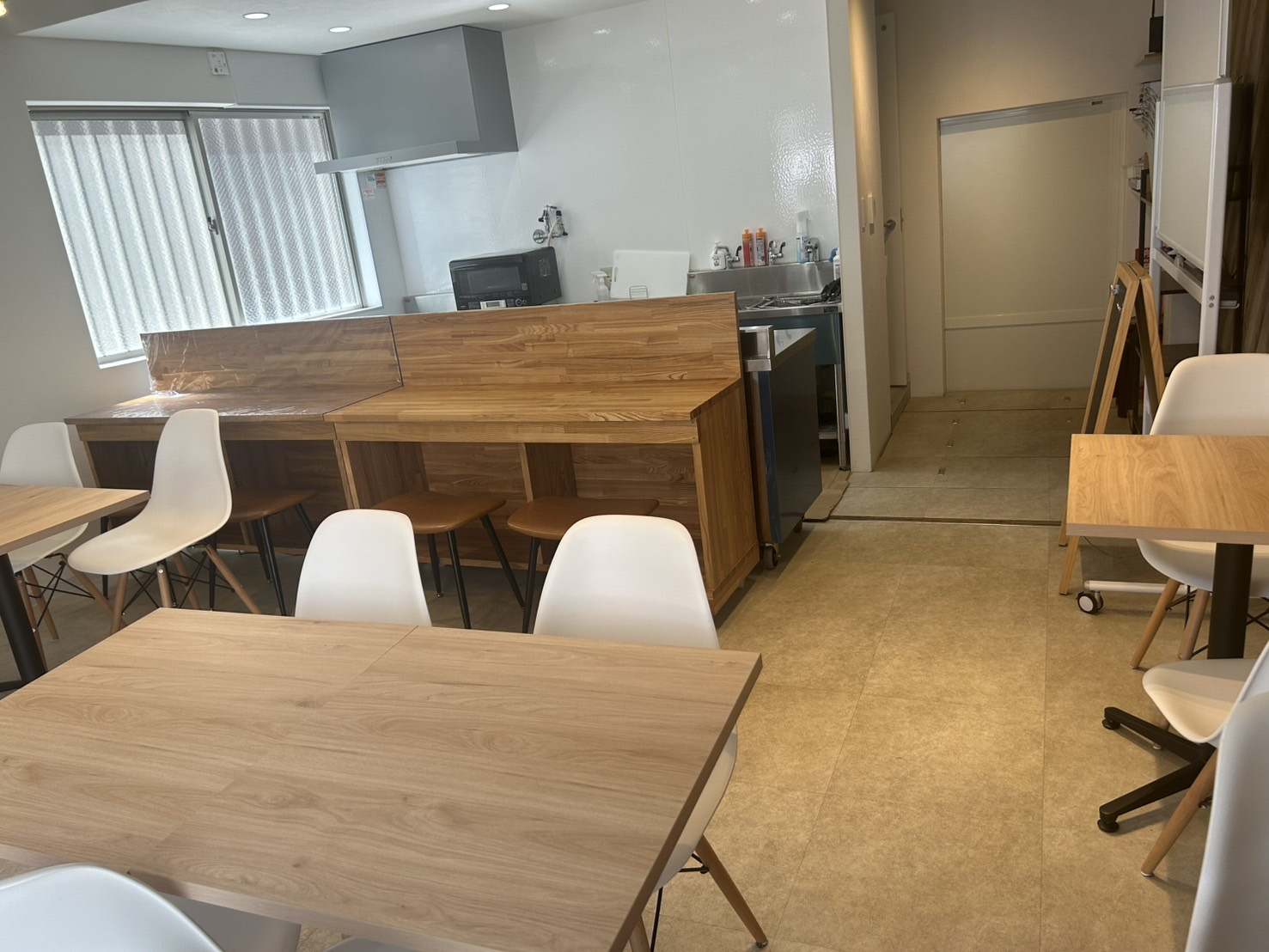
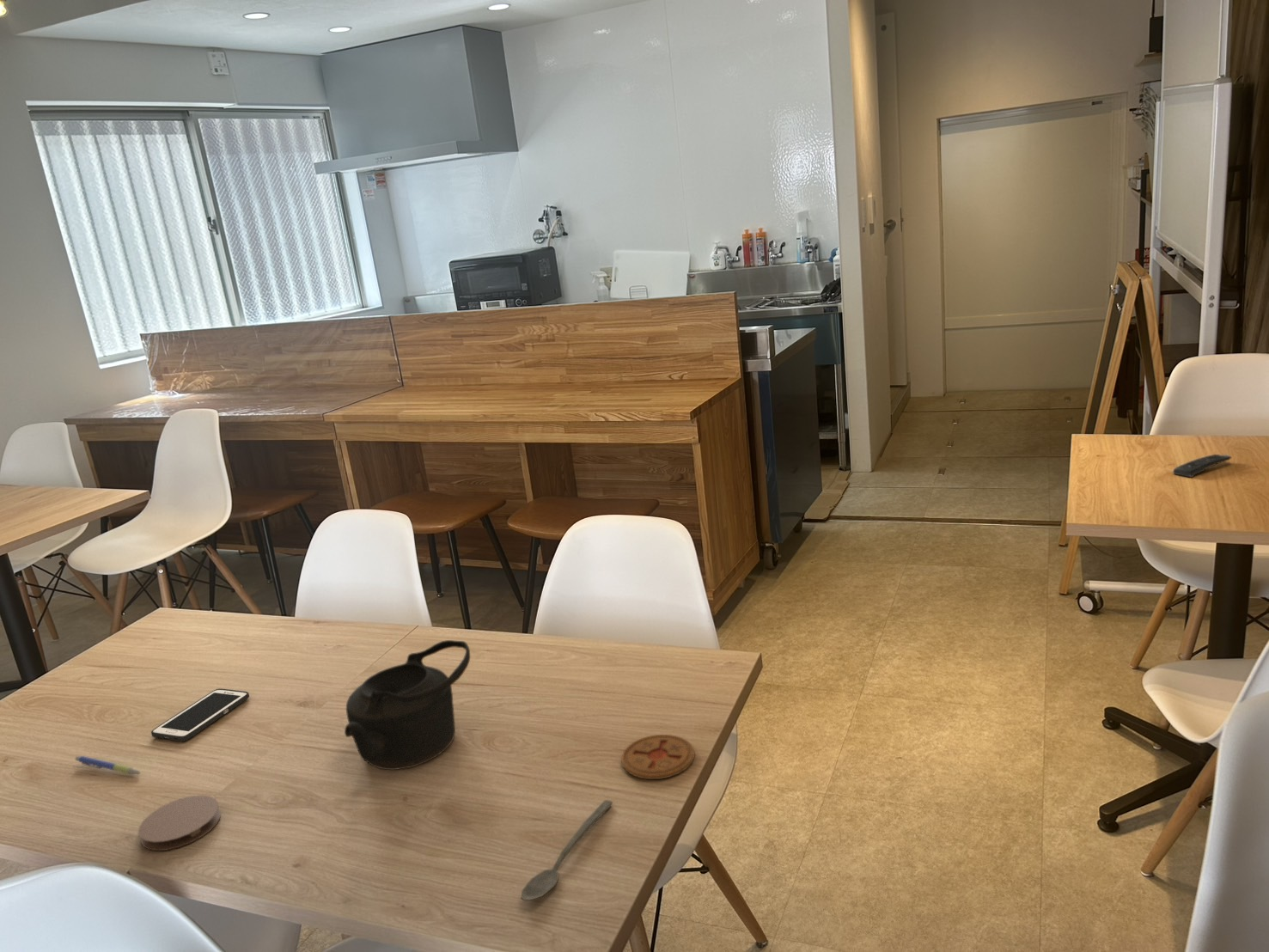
+ coaster (657, 756)
+ coaster (180, 821)
+ remote control (1204, 463)
+ pen (107, 765)
+ spoon (570, 846)
+ cell phone (202, 714)
+ teapot (402, 711)
